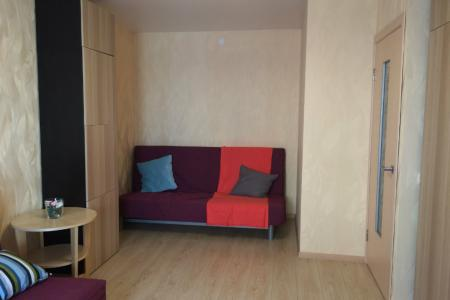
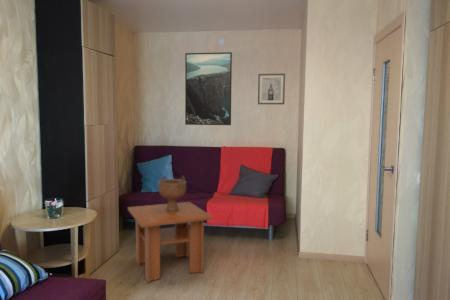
+ decorative bowl (172, 193)
+ wall art (271, 89)
+ coffee table (168, 239)
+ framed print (208, 89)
